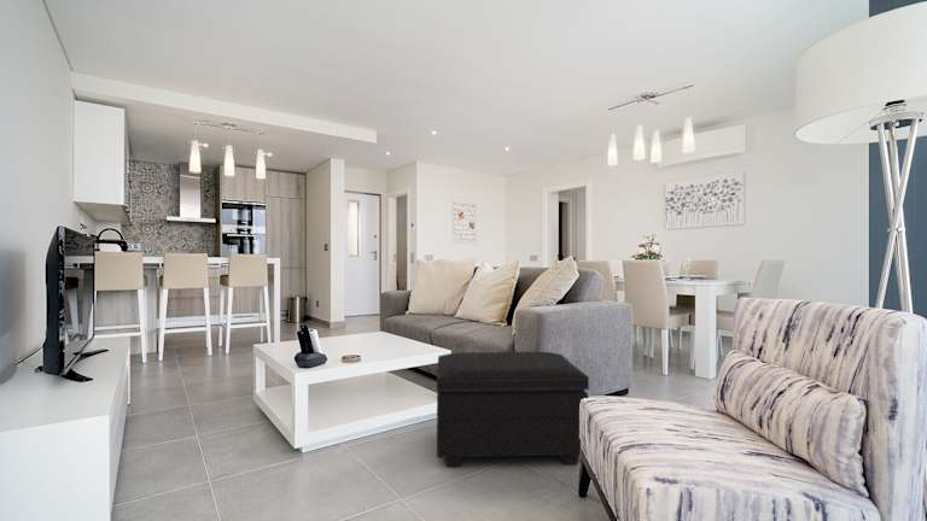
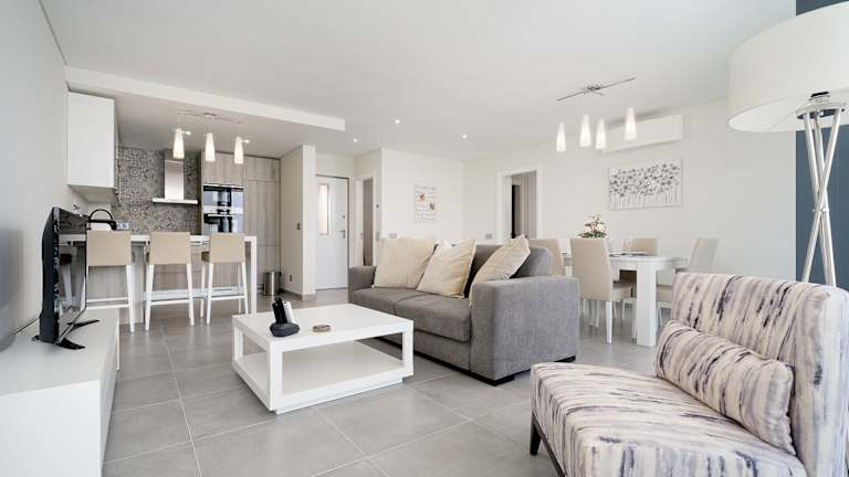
- footstool (506, 403)
